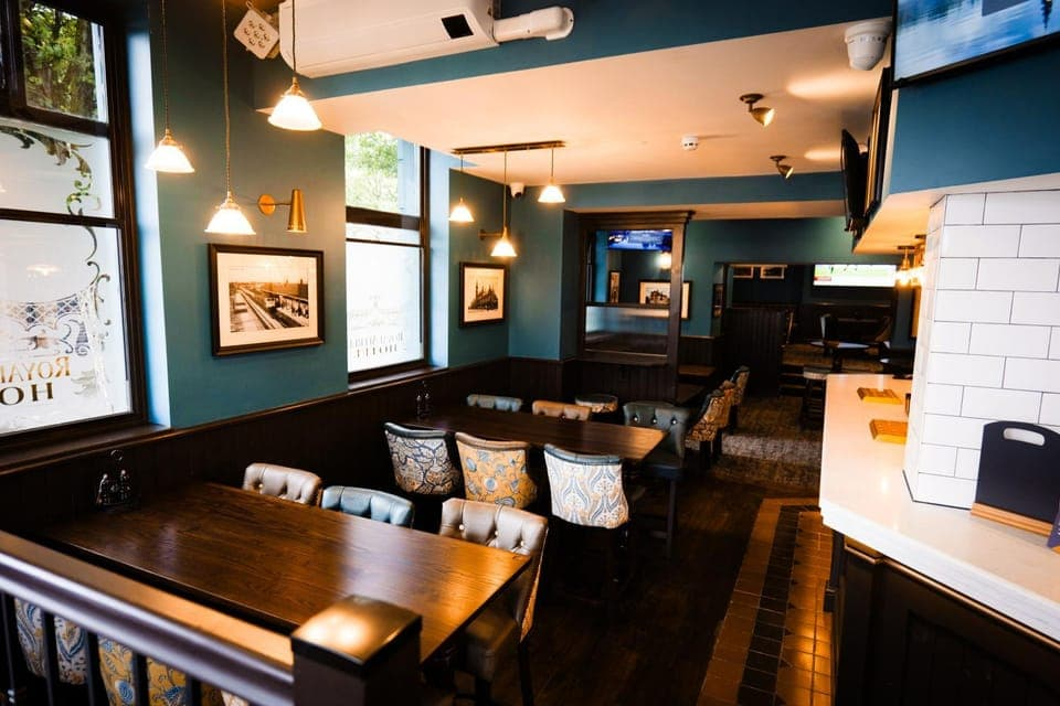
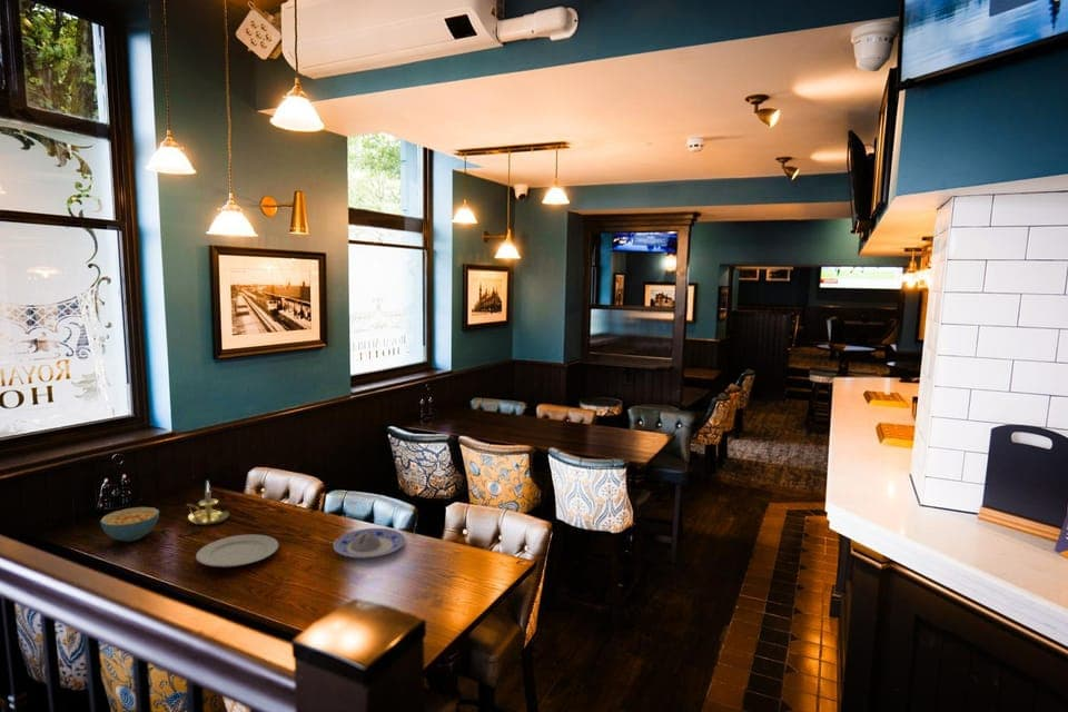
+ plate (369, 541)
+ cereal bowl (130, 526)
+ chinaware (238, 552)
+ candle holder (205, 500)
